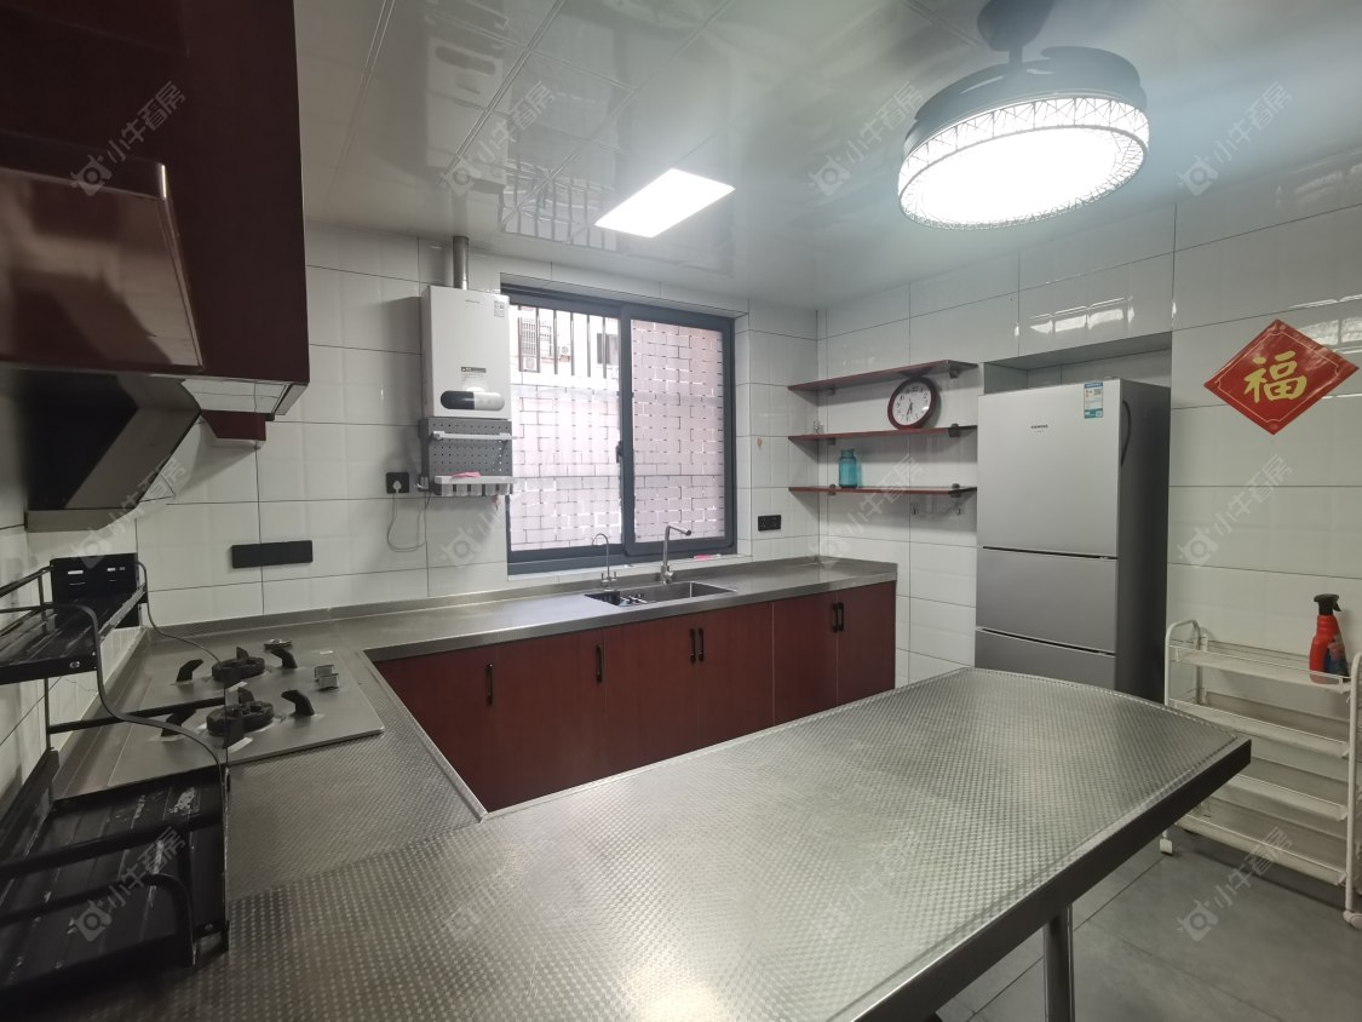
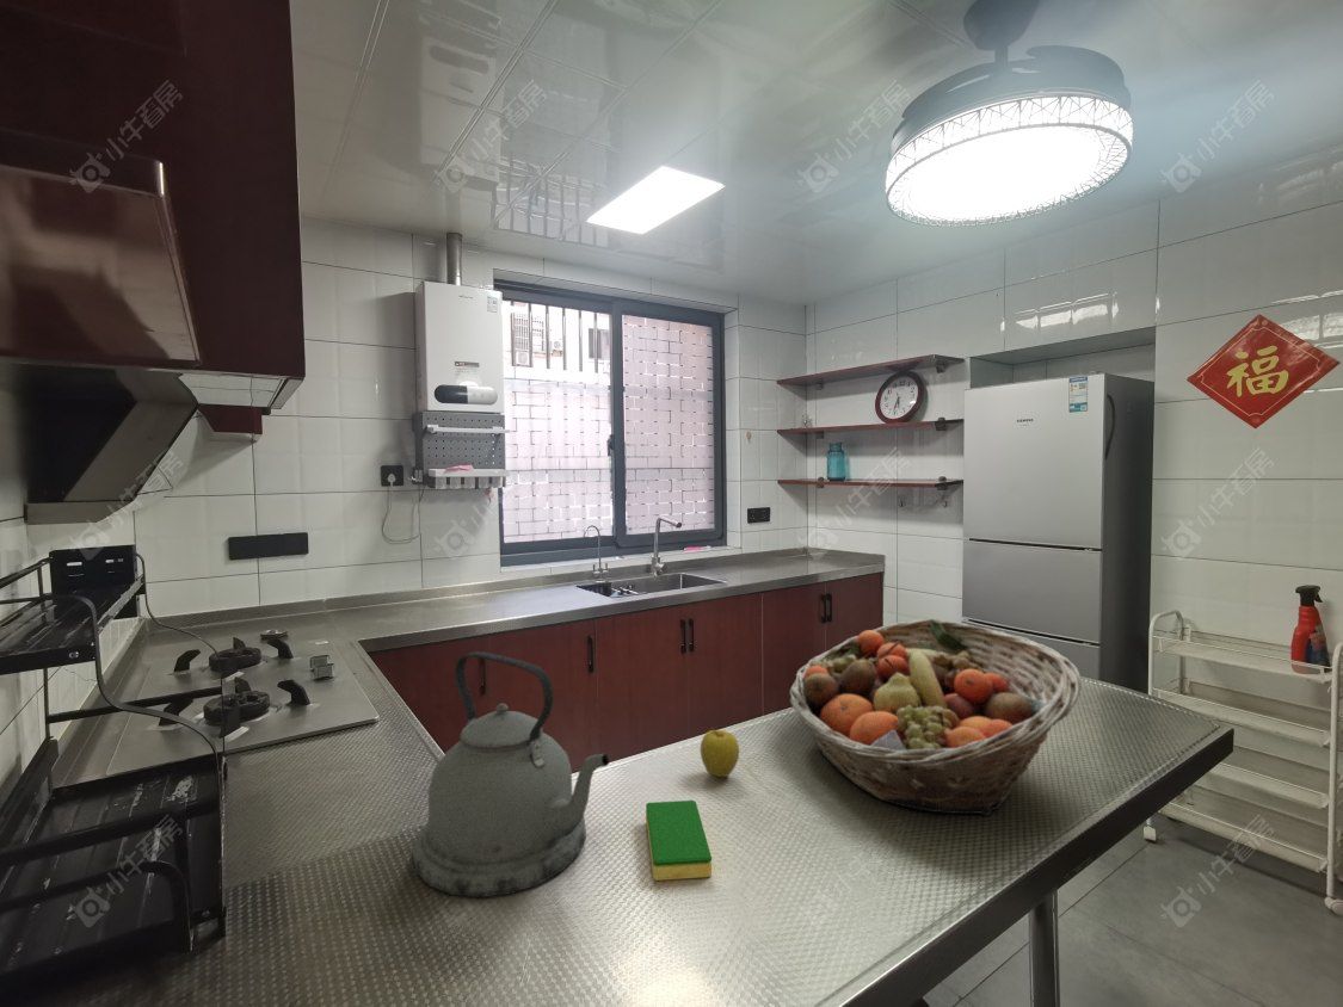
+ dish sponge (676, 836)
+ fruit basket (918, 699)
+ kettle (513, 752)
+ apple (719, 750)
